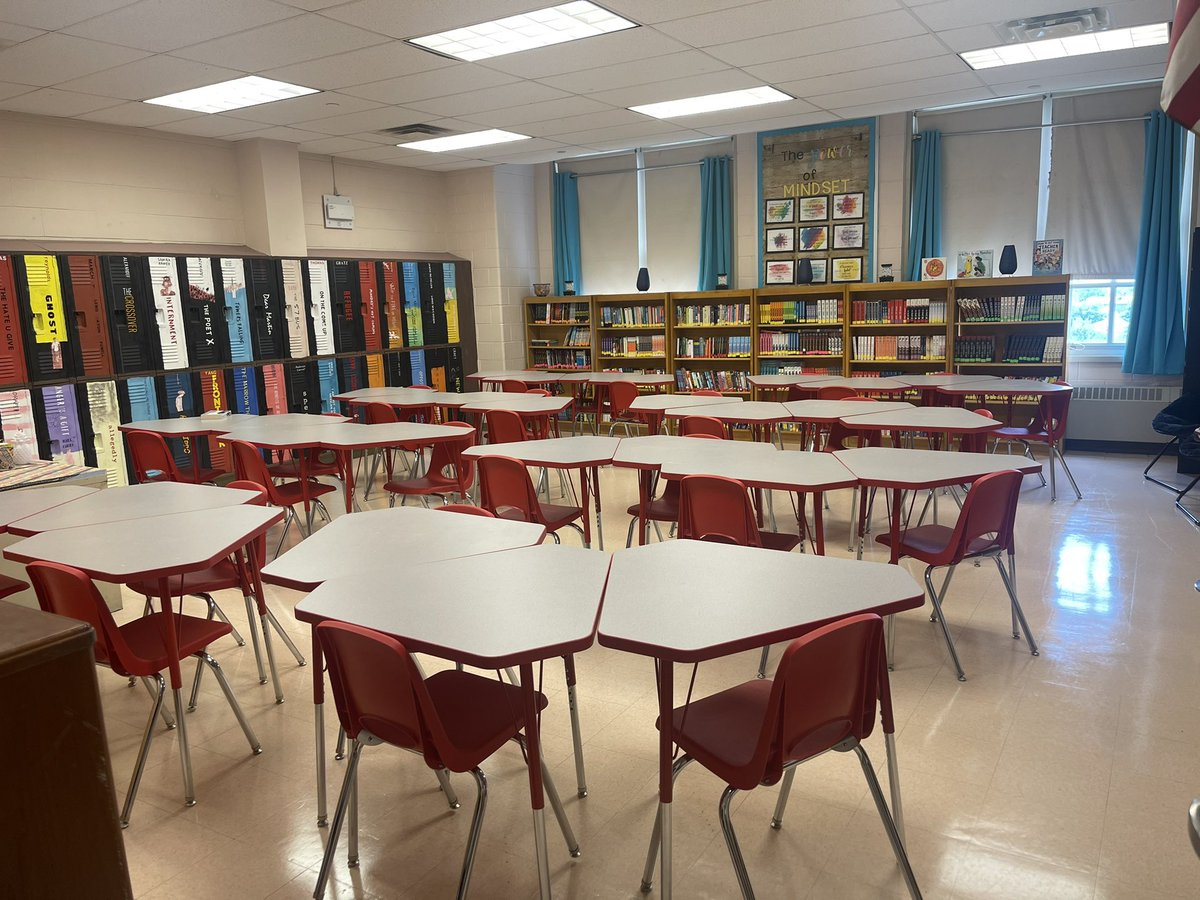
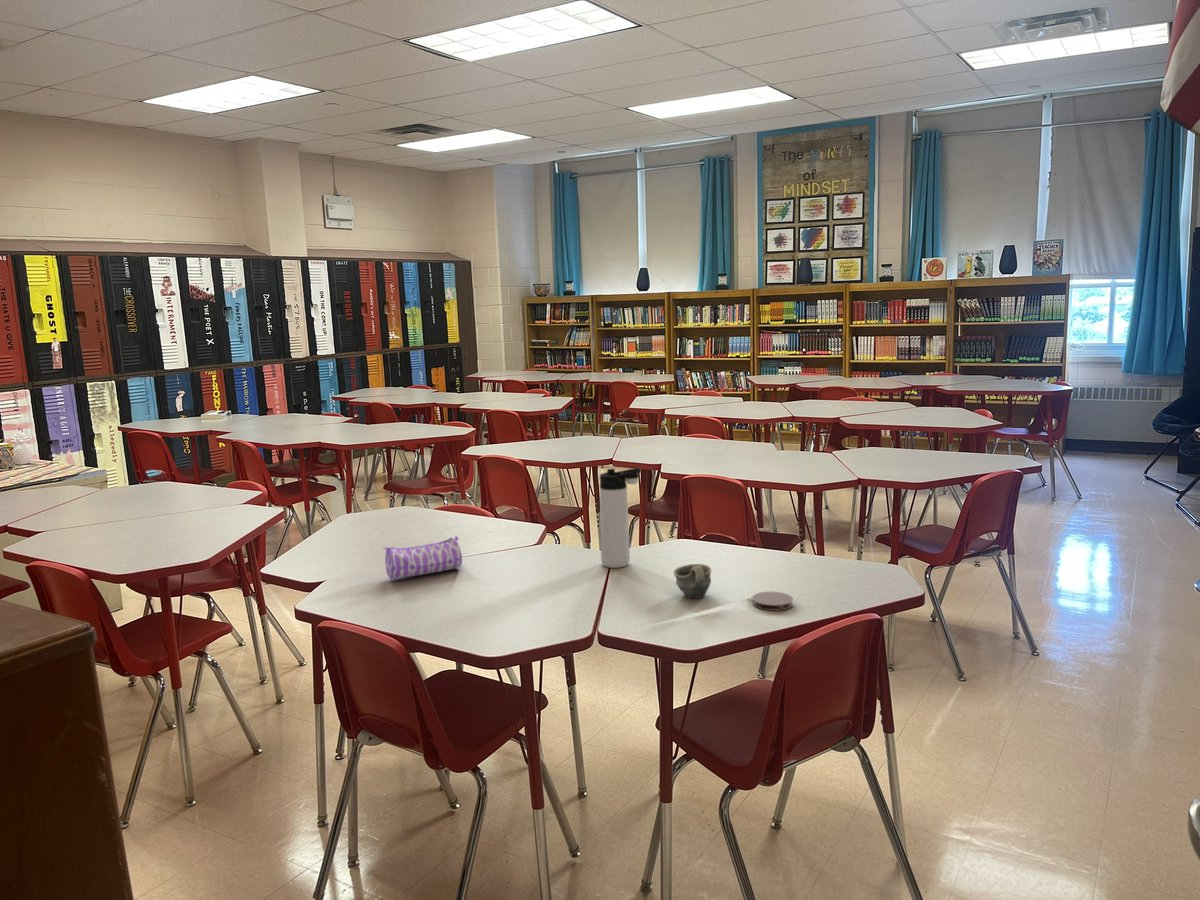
+ cup (692, 579)
+ thermos bottle (621, 517)
+ coaster (772, 600)
+ pencil case (424, 557)
